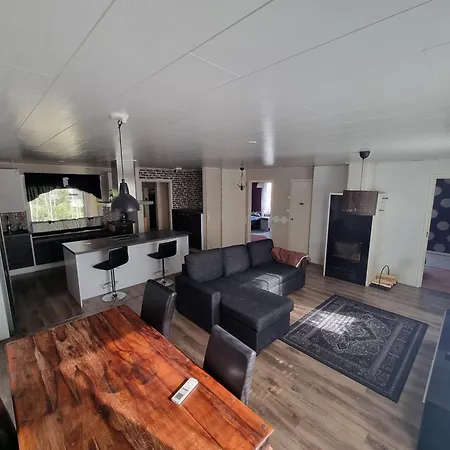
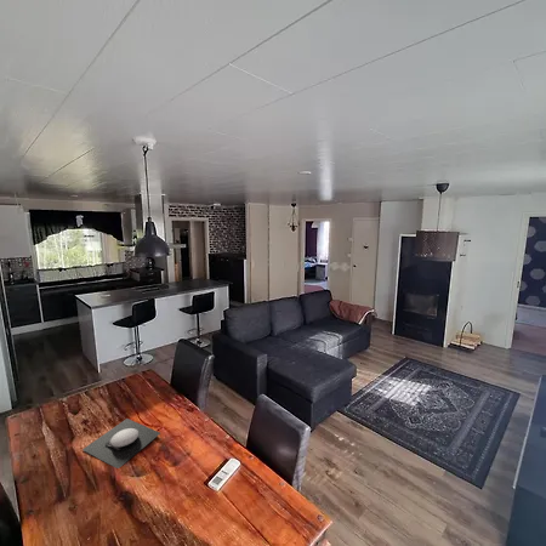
+ plate (123, 438)
